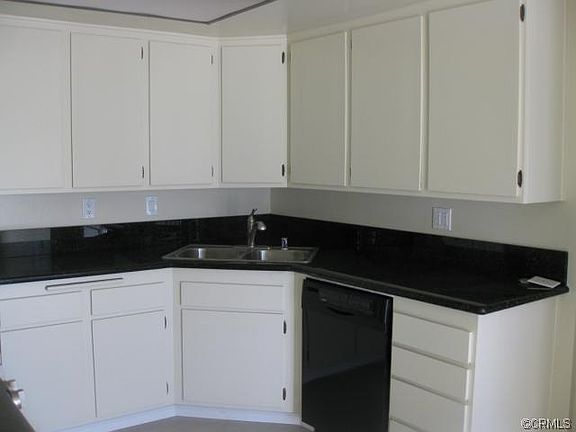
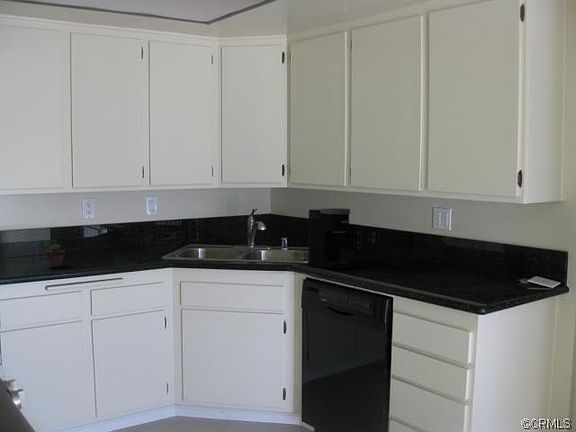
+ coffee maker (328, 237)
+ potted succulent (55, 255)
